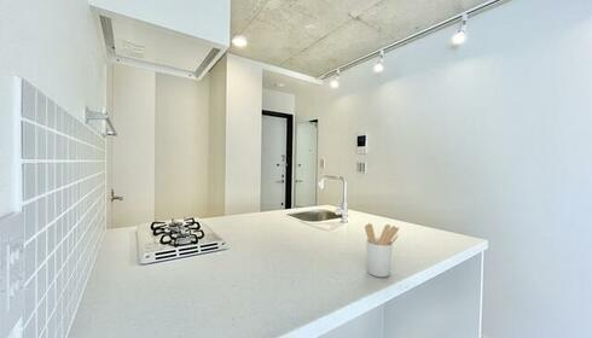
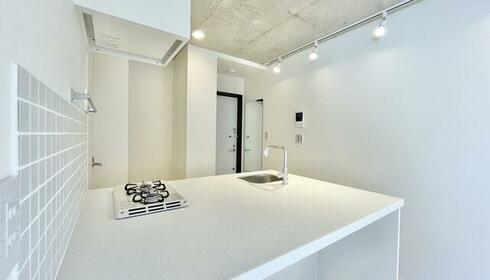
- utensil holder (382, 247)
